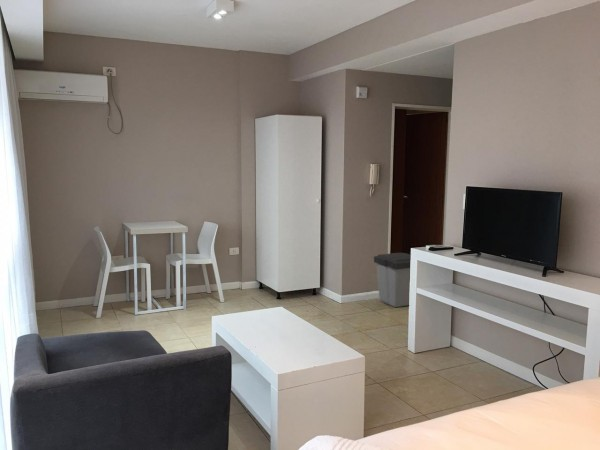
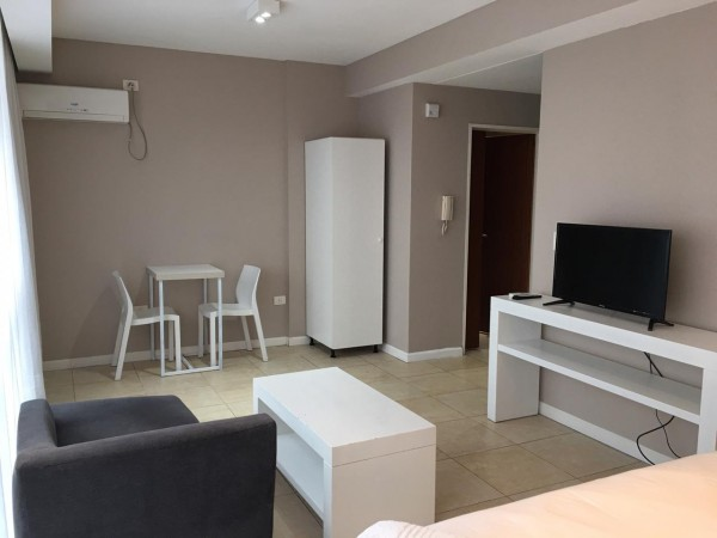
- trash can (395, 279)
